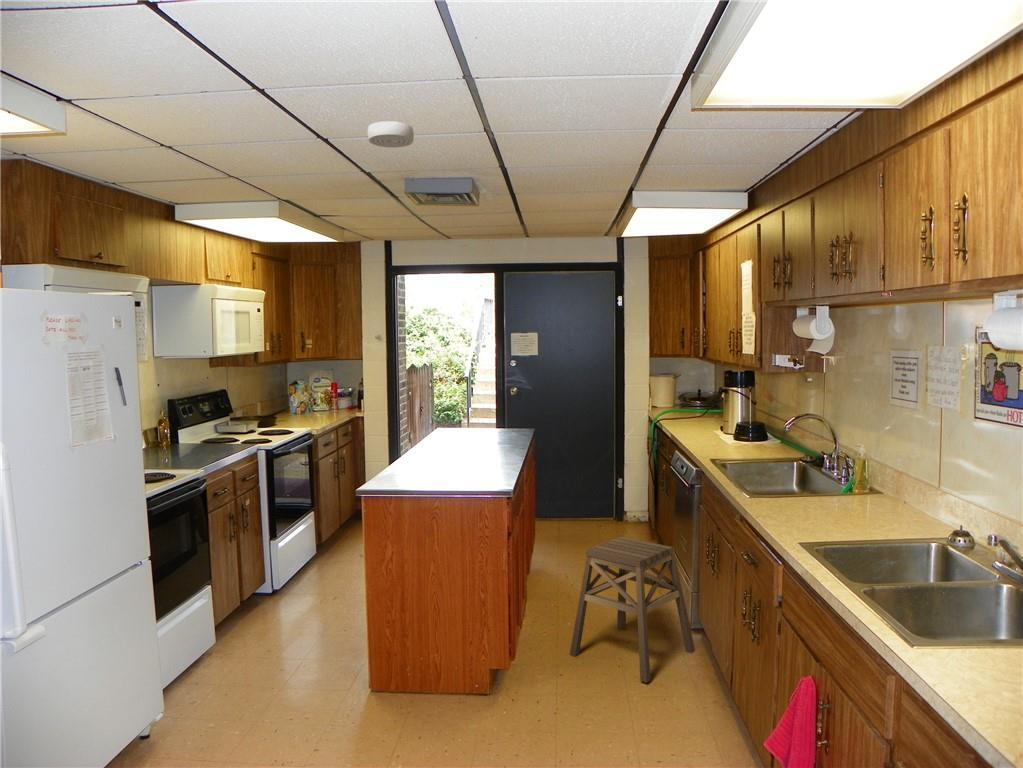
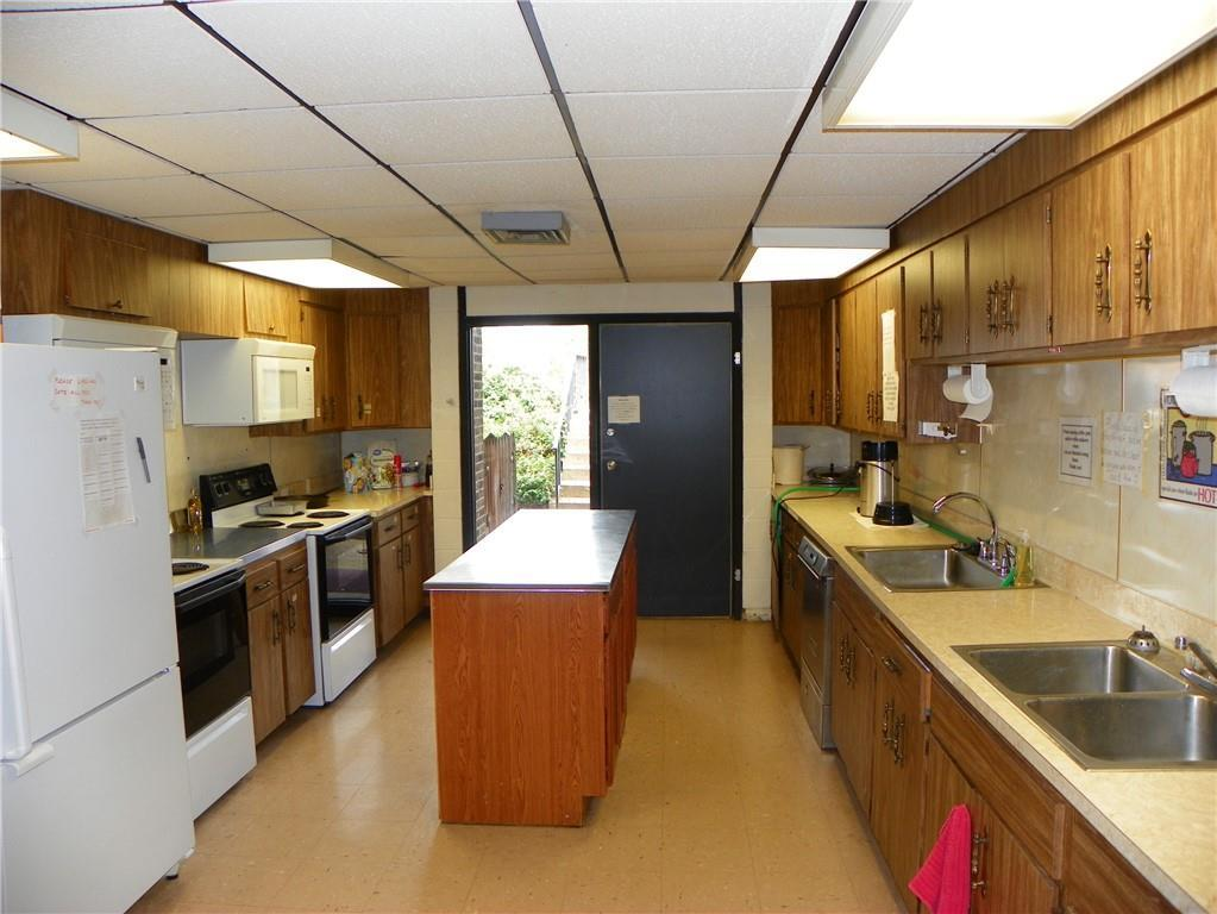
- stool (631, 600)
- smoke detector (390, 134)
